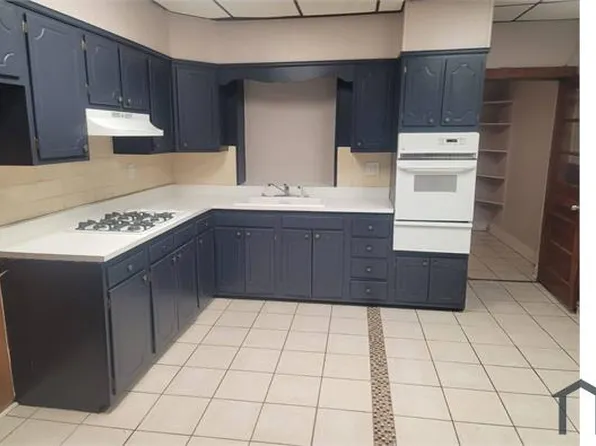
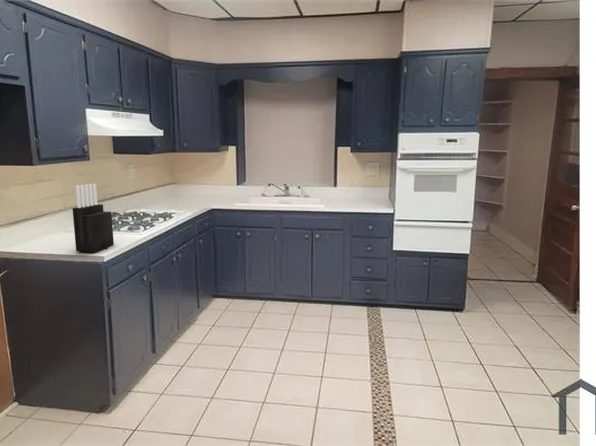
+ knife block (95, 216)
